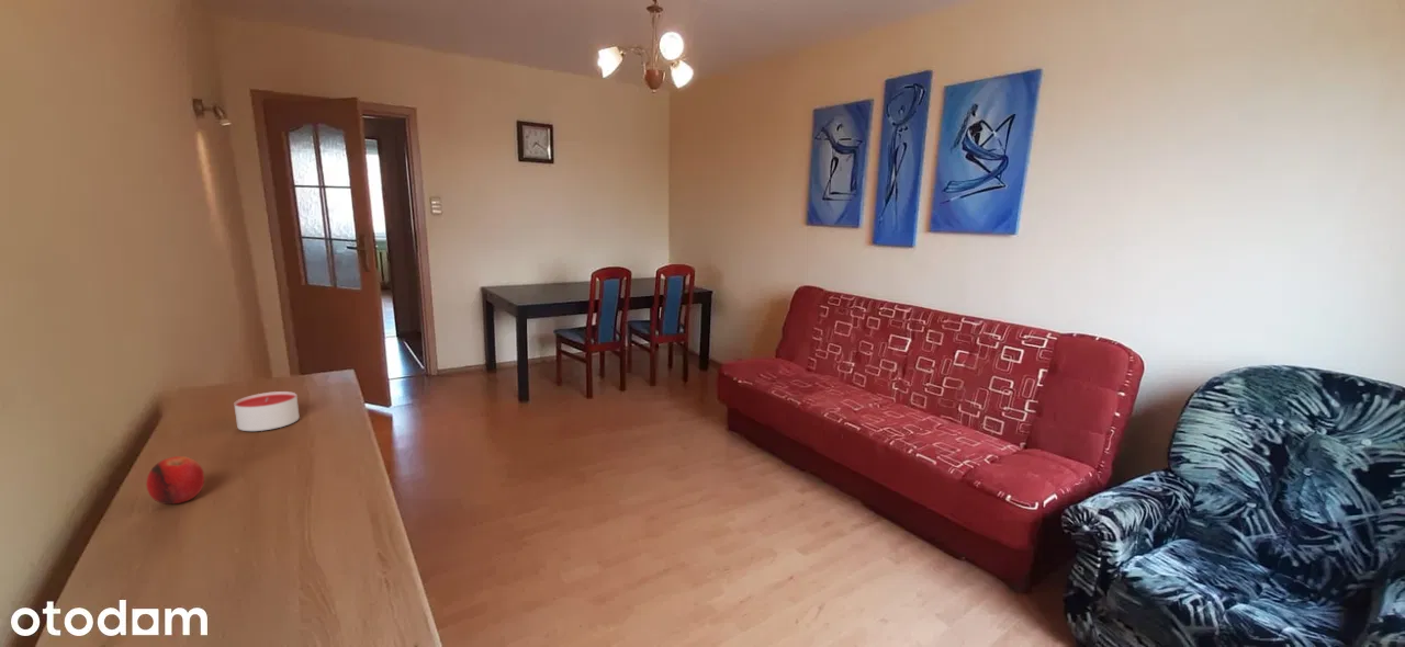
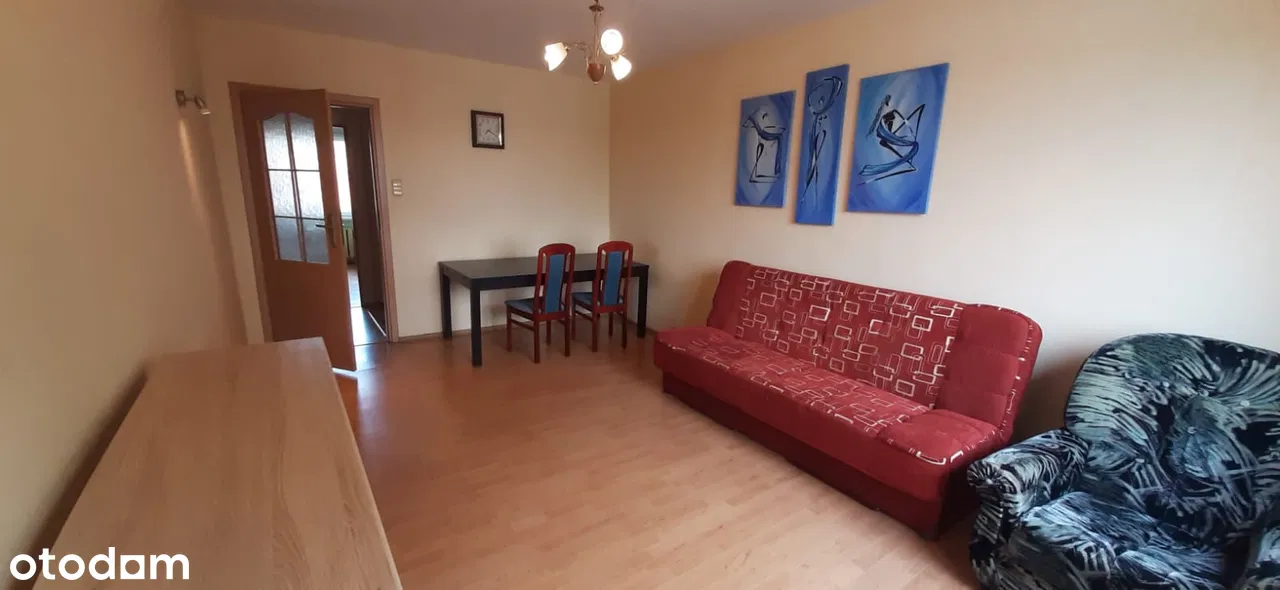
- candle (267, 409)
- fruit (176, 479)
